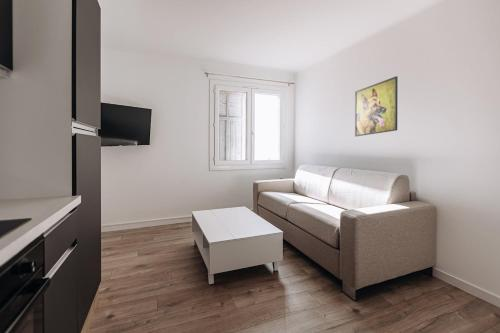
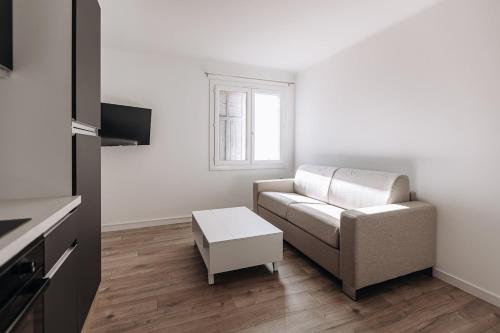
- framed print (374, 109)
